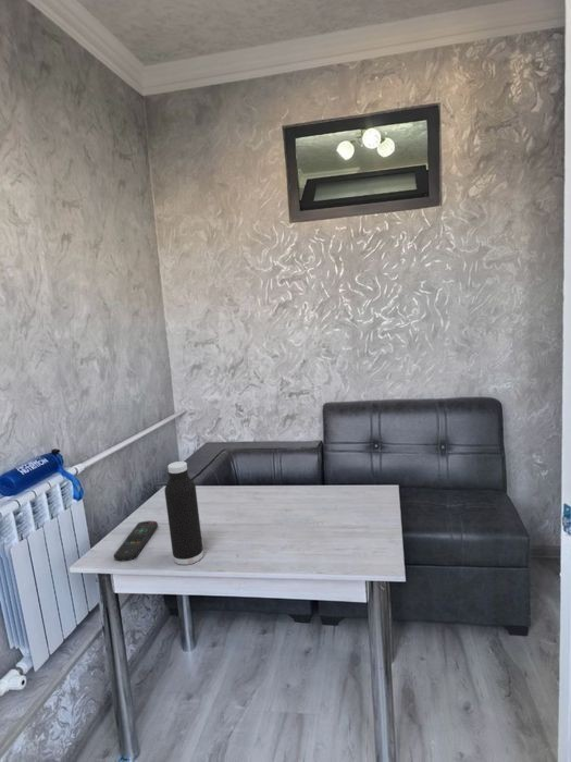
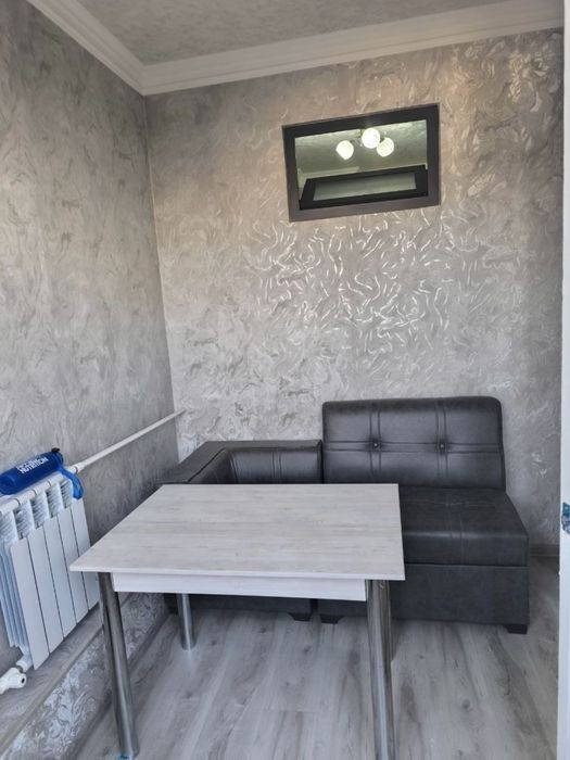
- remote control (137, 539)
- water bottle (183, 511)
